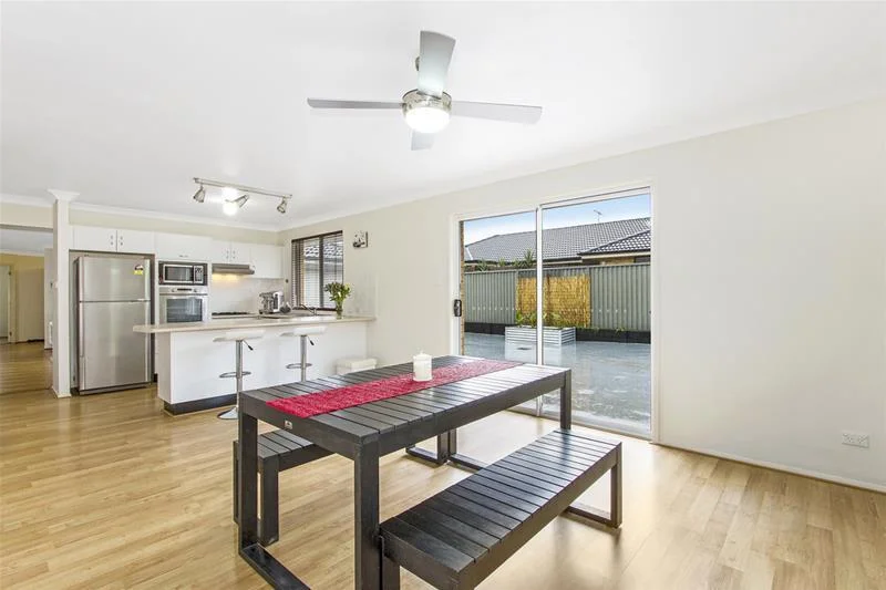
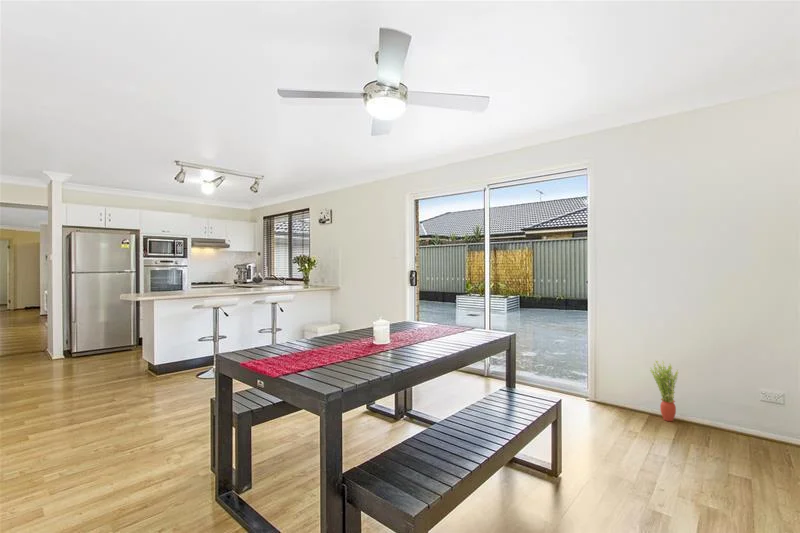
+ potted plant (664, 391)
